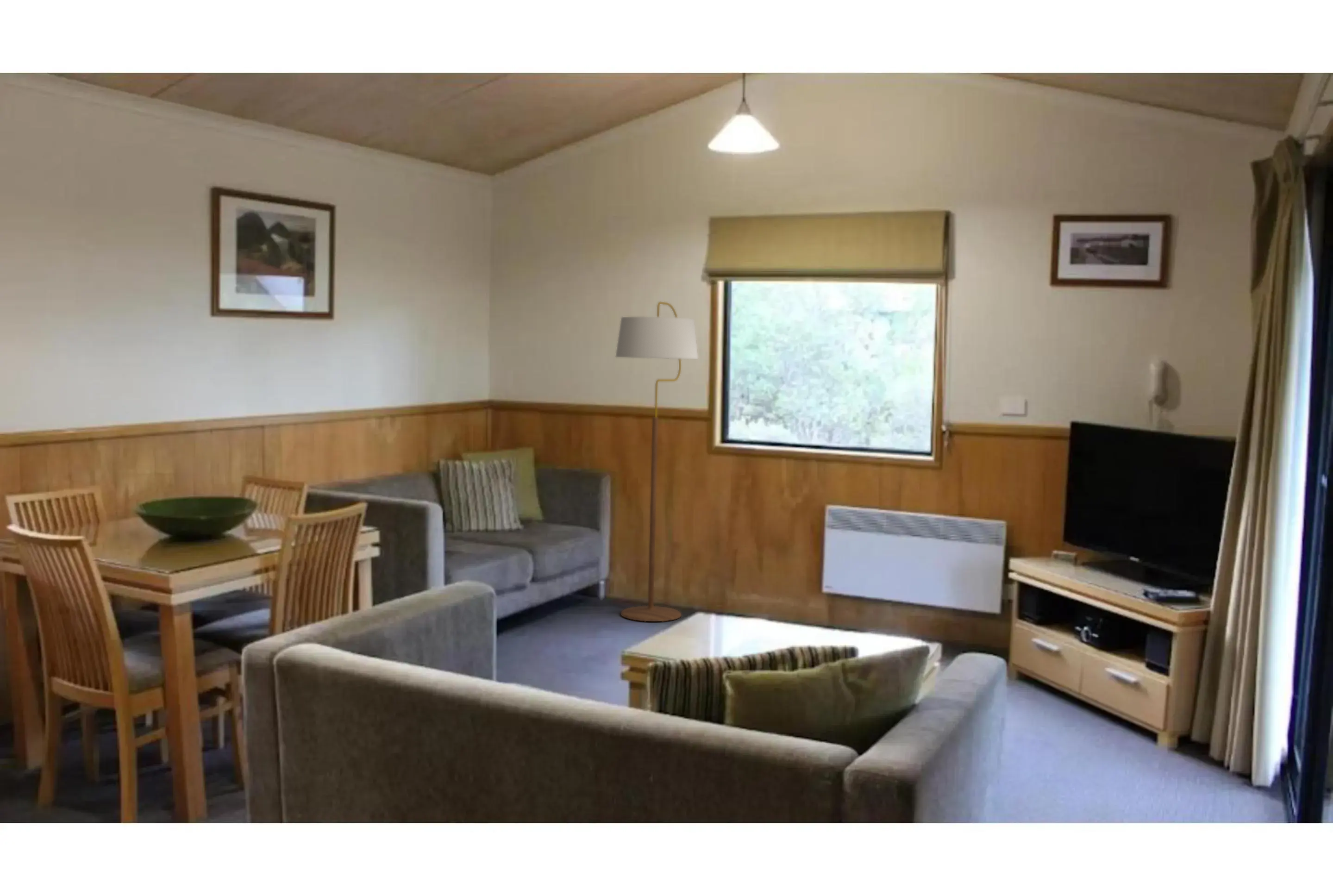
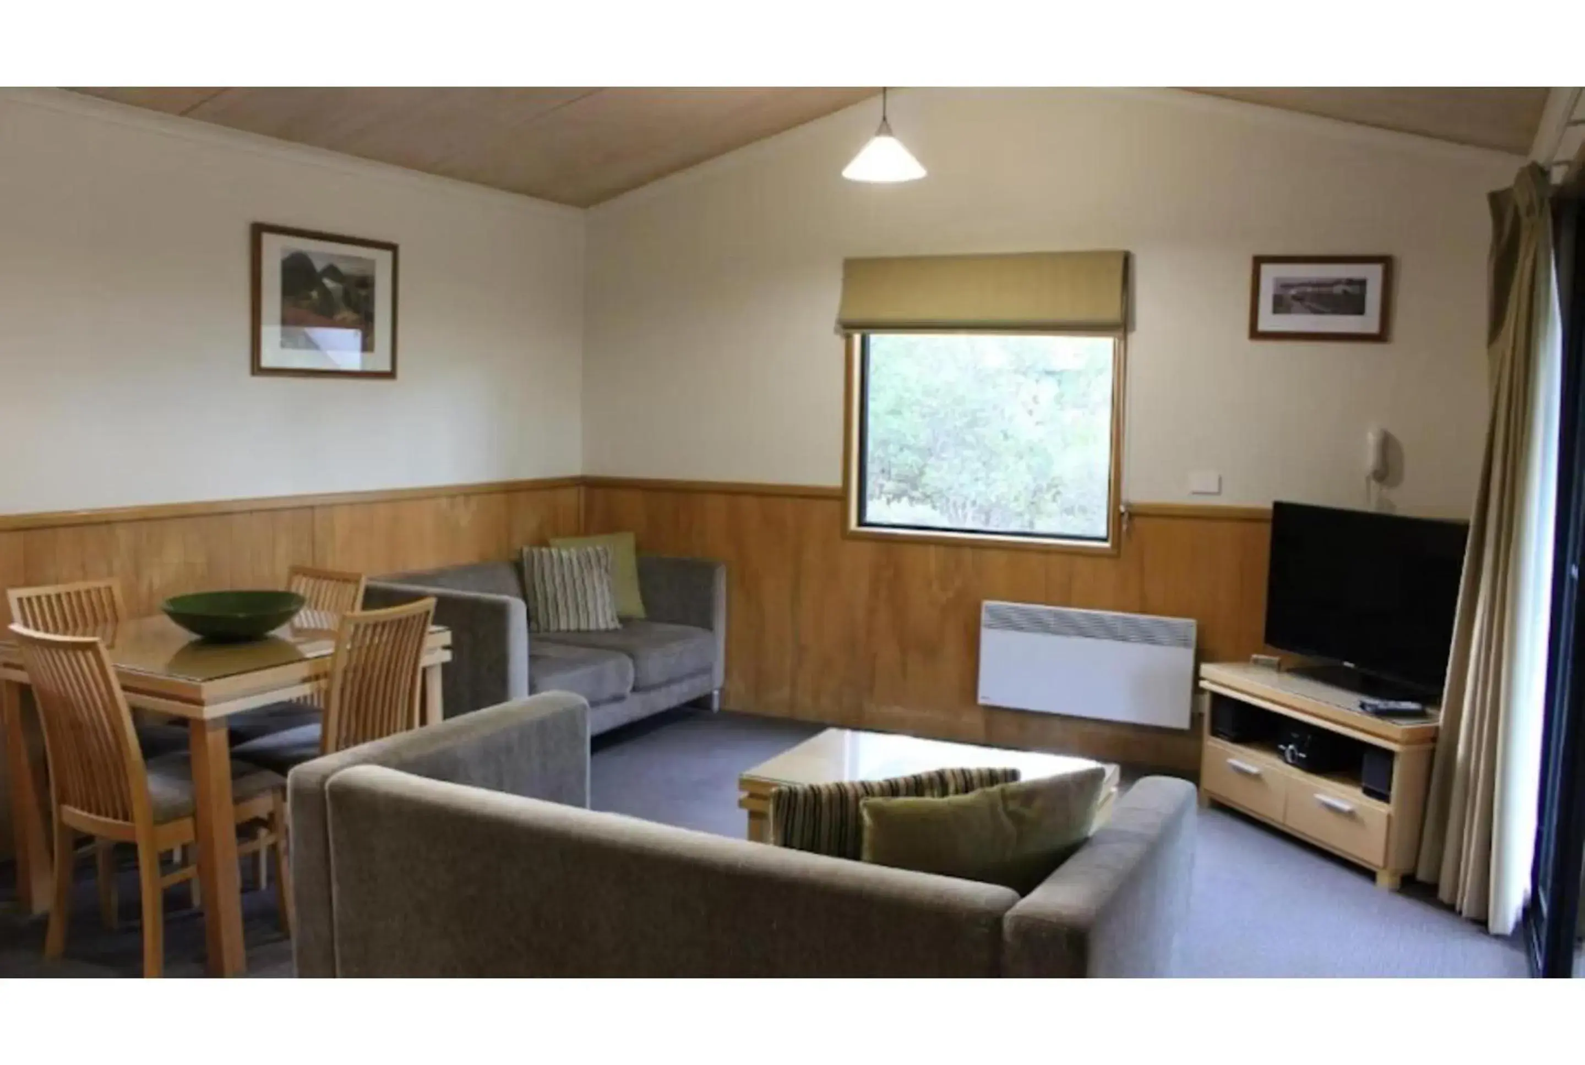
- floor lamp (657, 459)
